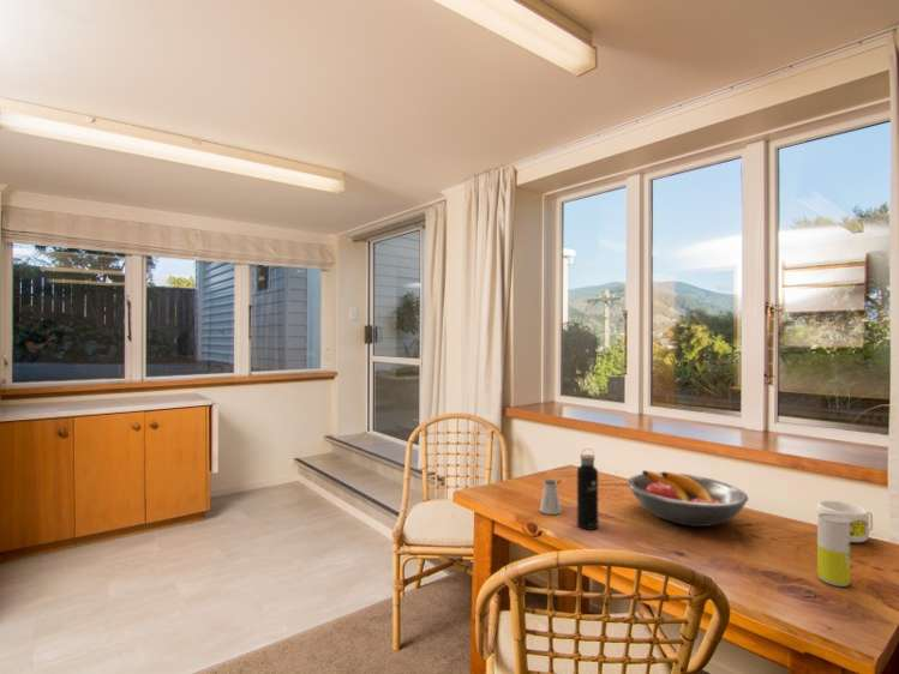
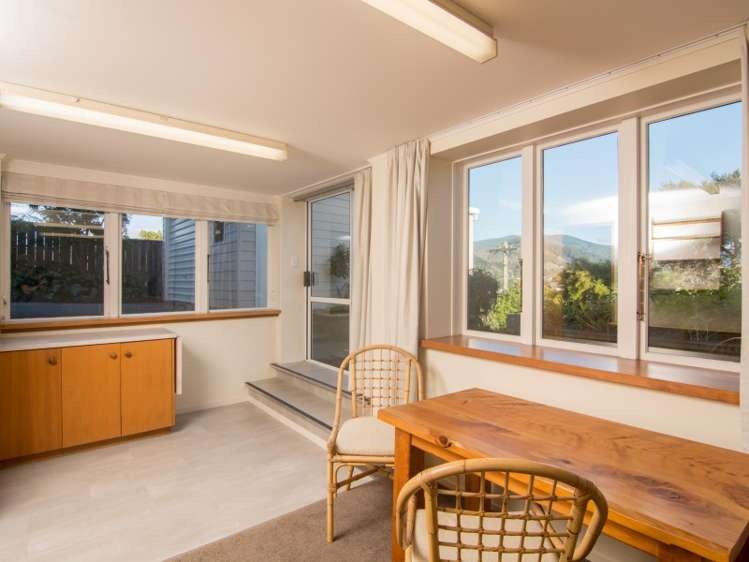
- water bottle (587, 487)
- beverage can (833, 548)
- saltshaker (550, 495)
- fruit bowl (684, 498)
- mug (844, 517)
